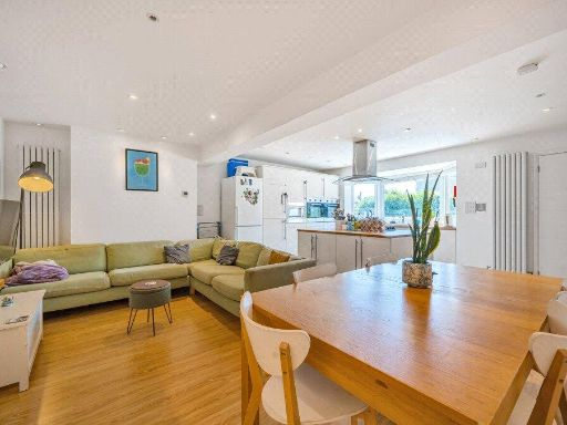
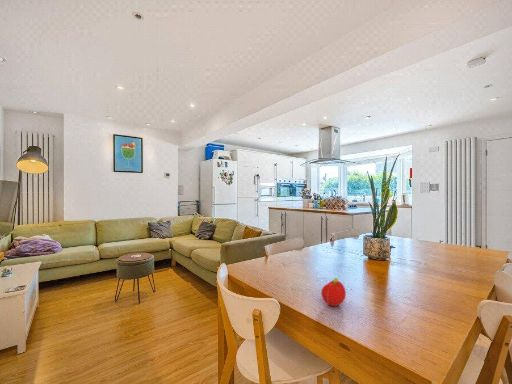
+ fruit (333, 291)
